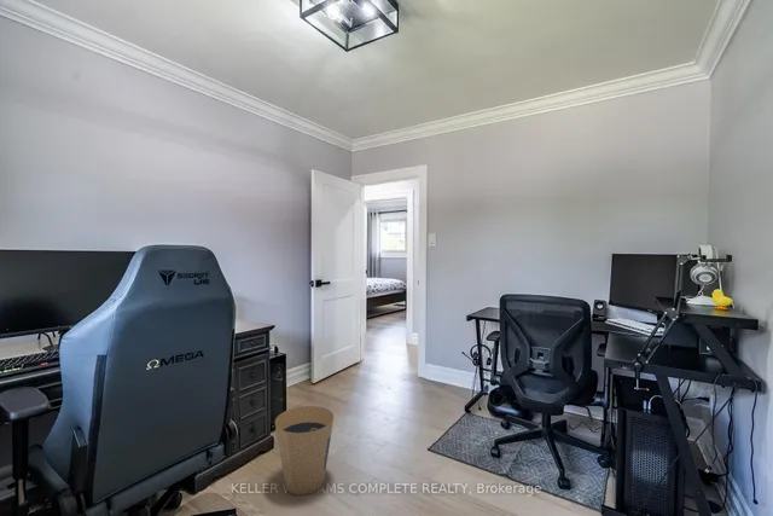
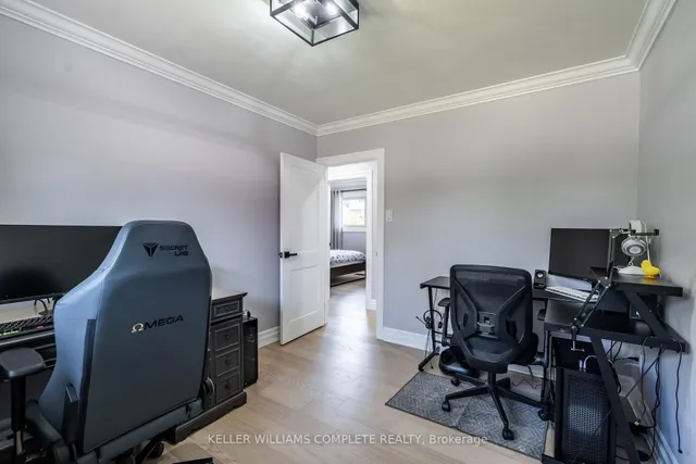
- trash can (304, 450)
